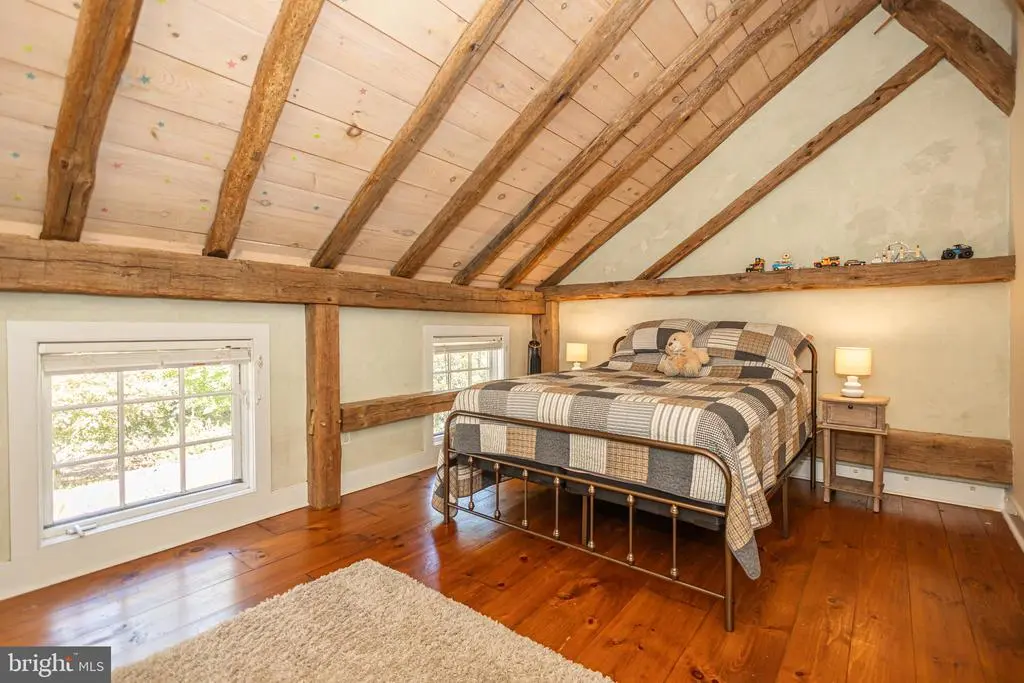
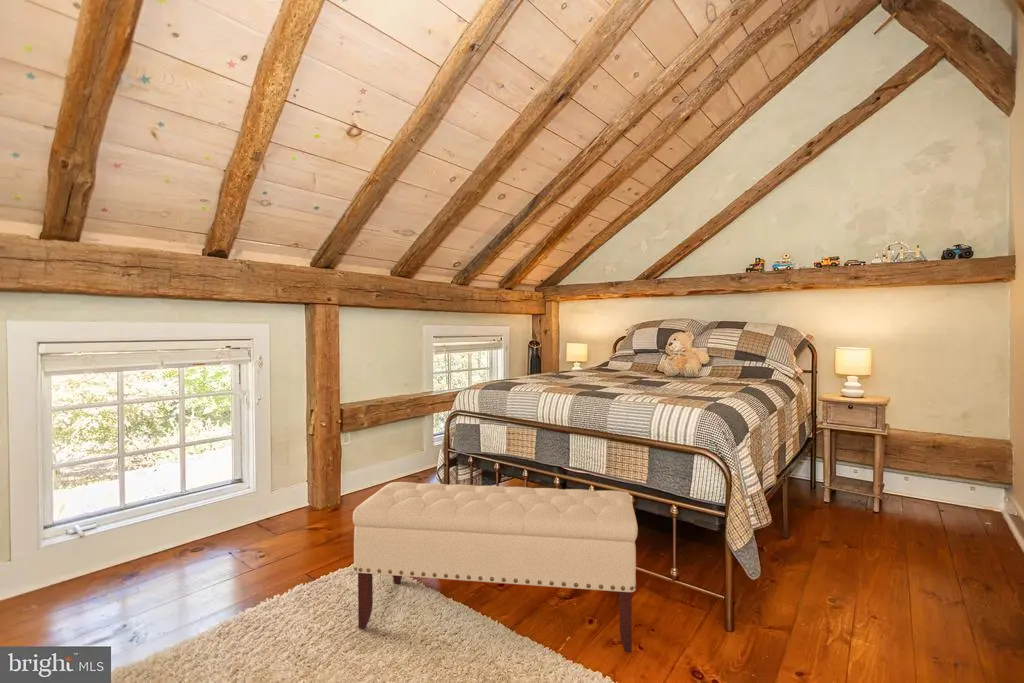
+ bench (498, 554)
